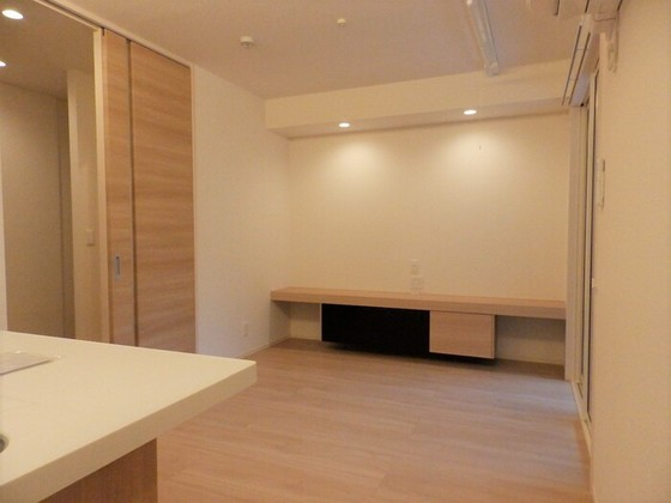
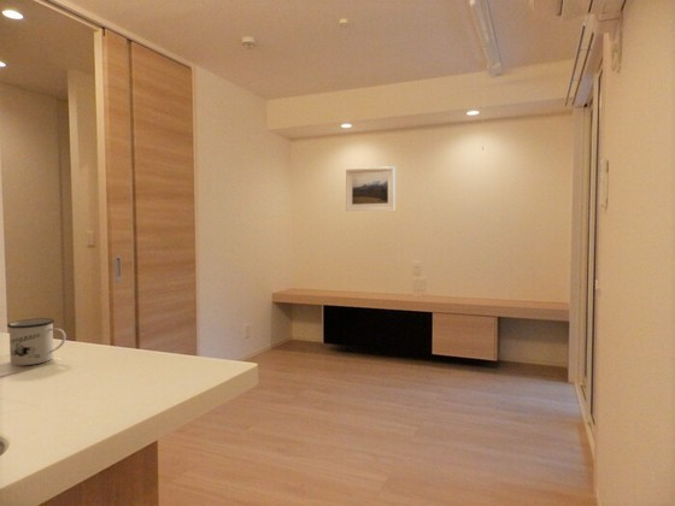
+ mug (37, 341)
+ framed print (369, 189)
